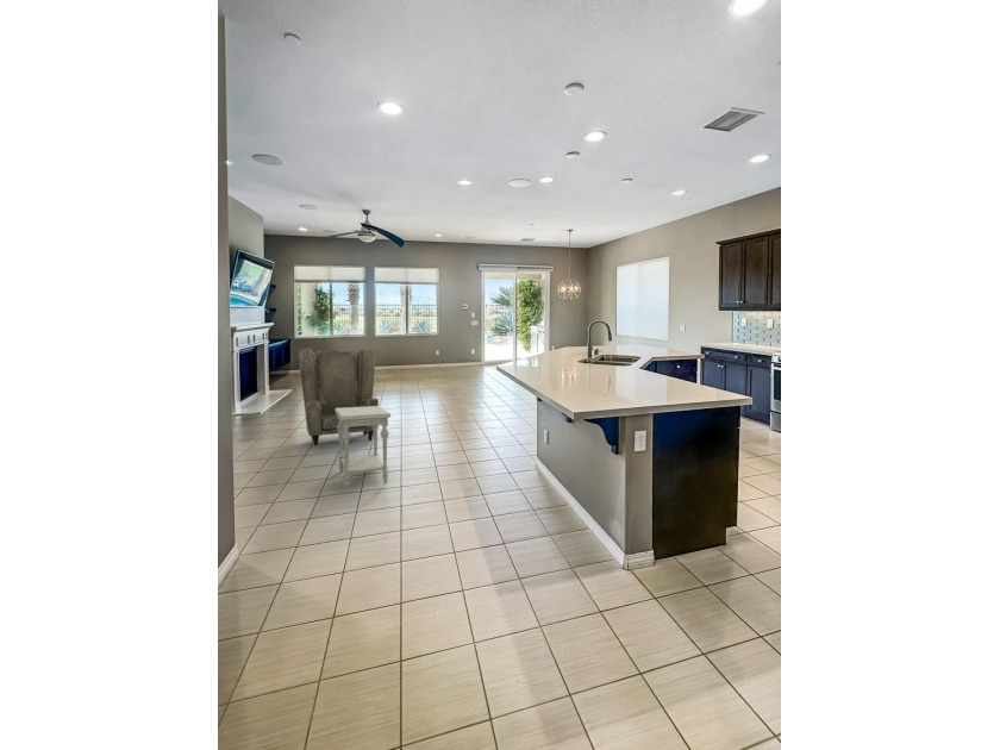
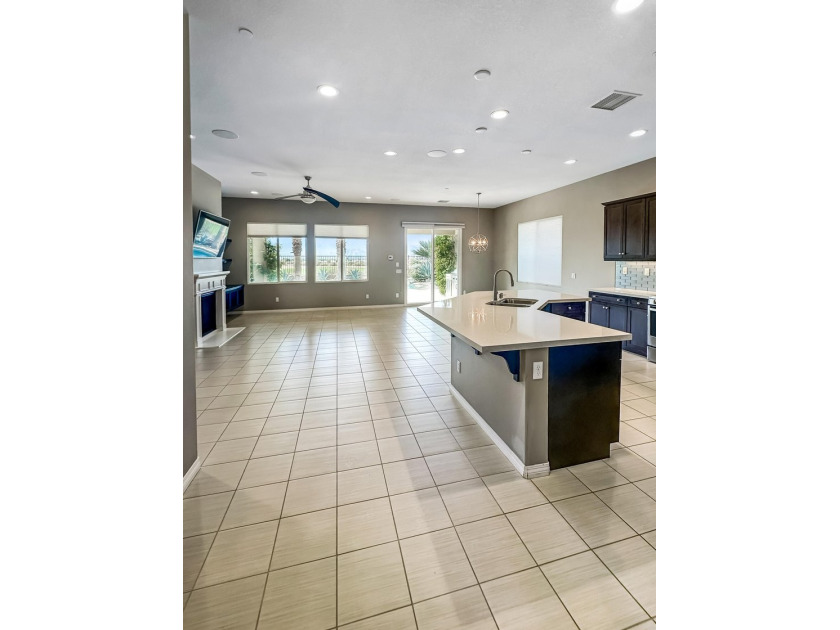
- side table (362, 456)
- armchair (339, 394)
